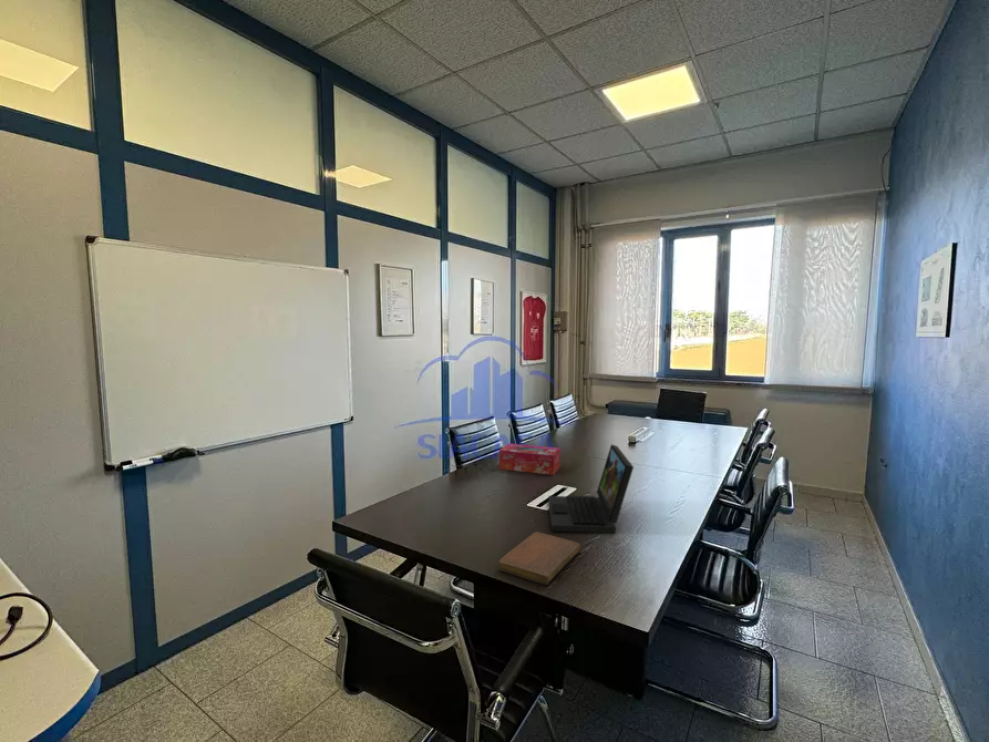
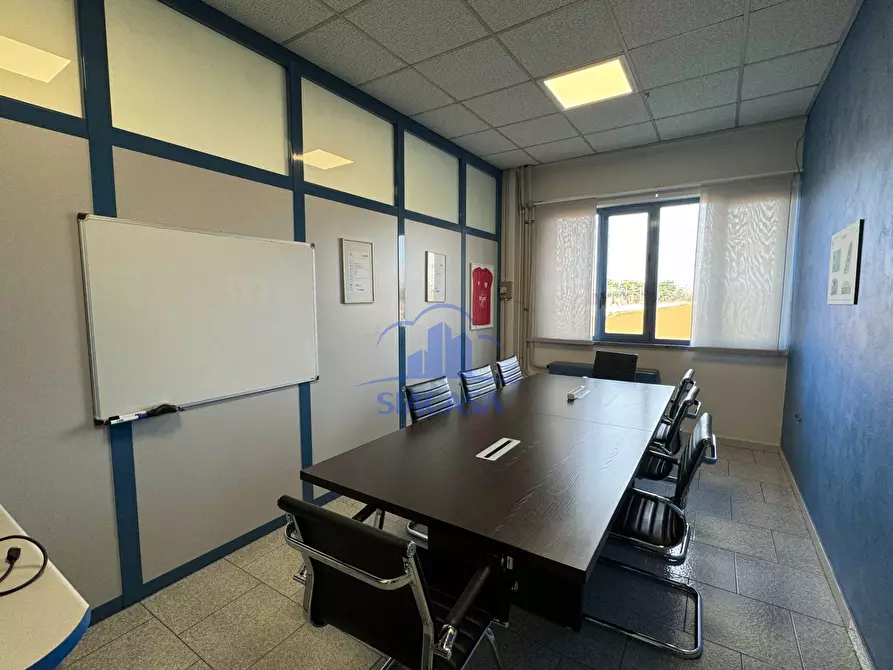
- notebook (540, 555)
- tissue box (529, 457)
- laptop (598, 486)
